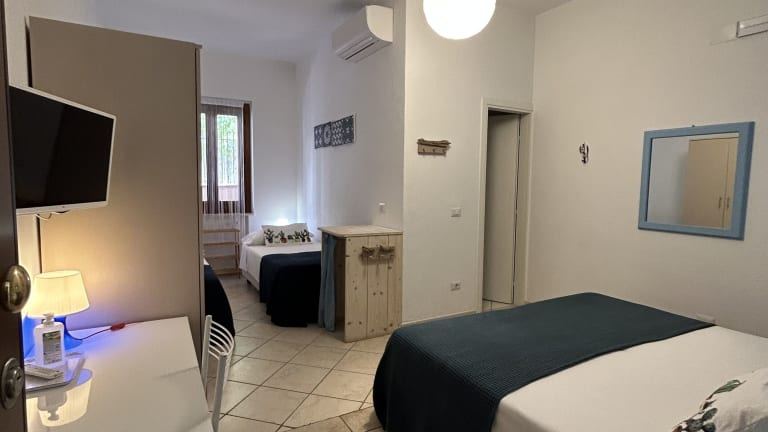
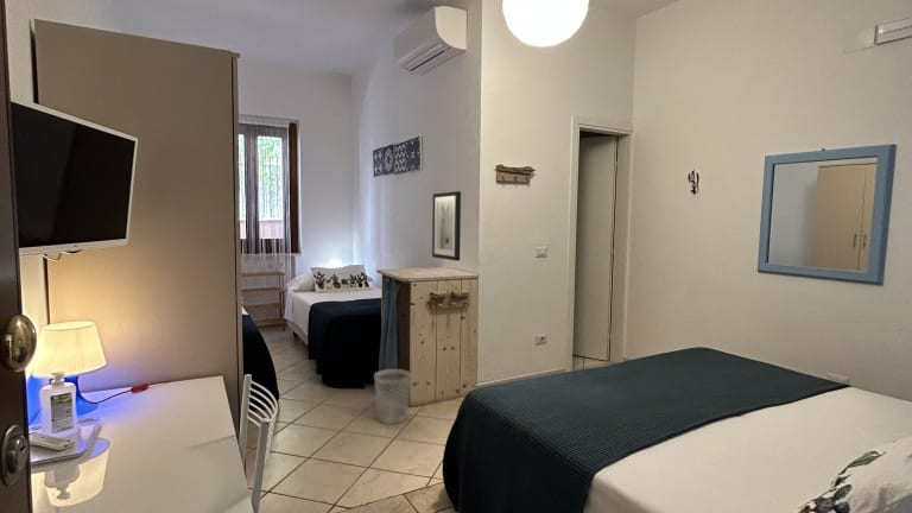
+ wall art (445, 226)
+ wastebasket (392, 395)
